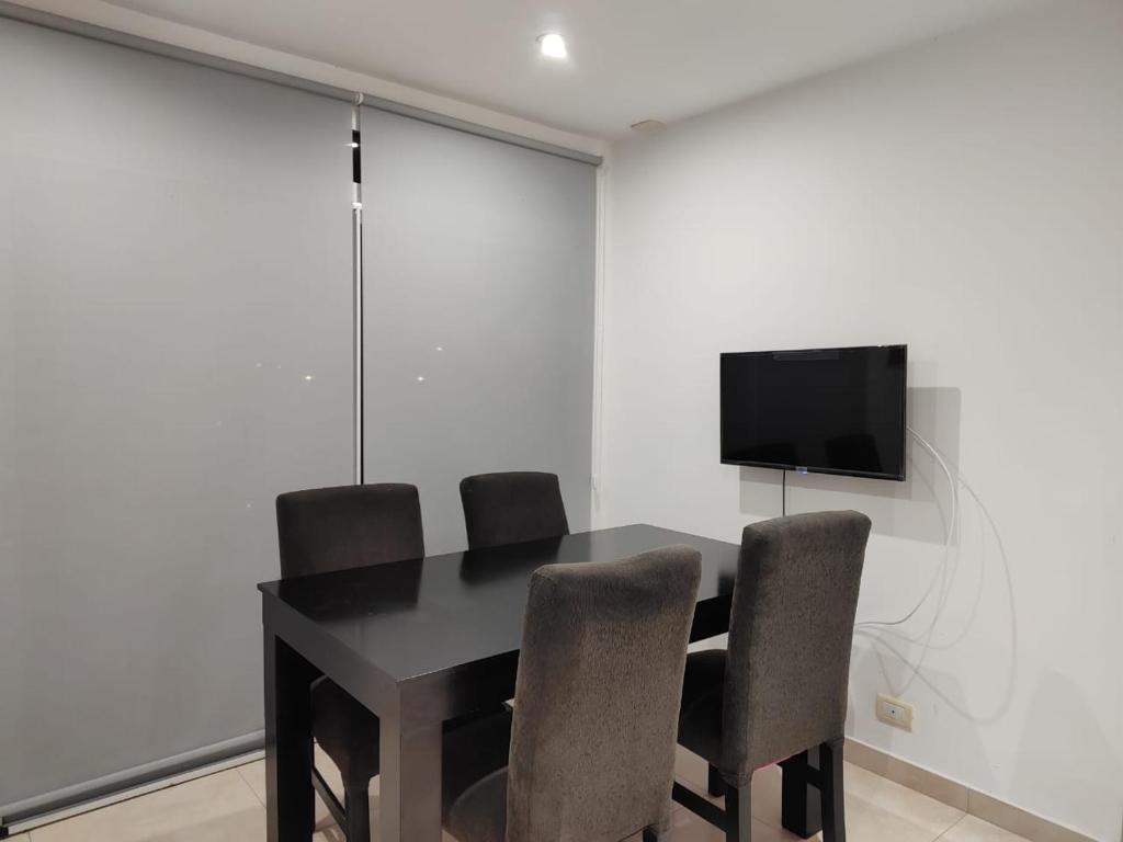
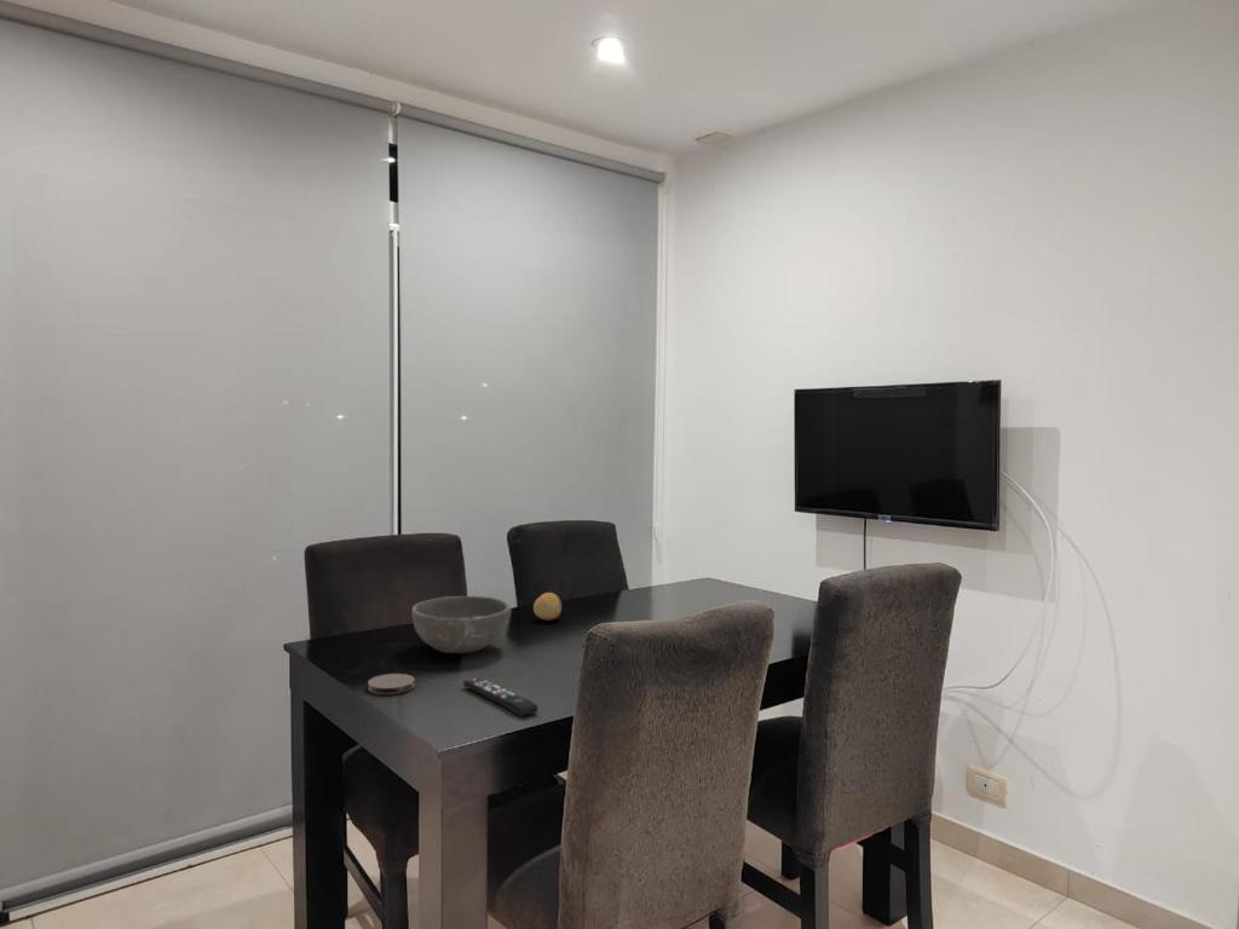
+ remote control (499, 694)
+ bowl (461, 628)
+ coaster (391, 683)
+ fruit (547, 606)
